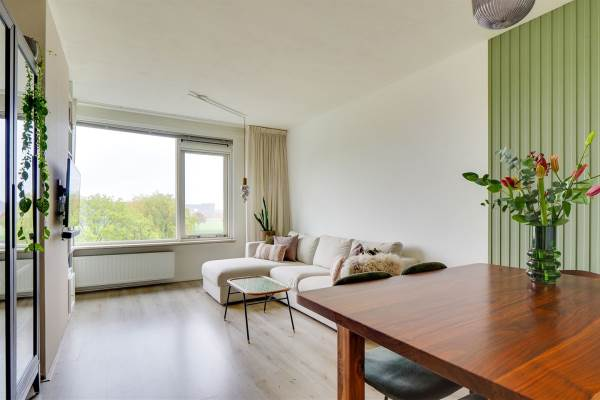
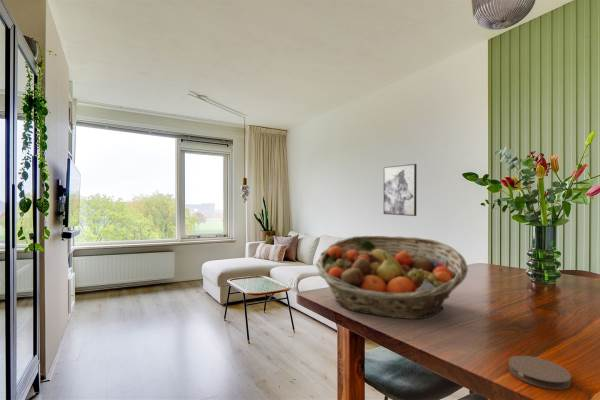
+ wall art (399, 190)
+ fruit basket (386, 271)
+ coaster (538, 371)
